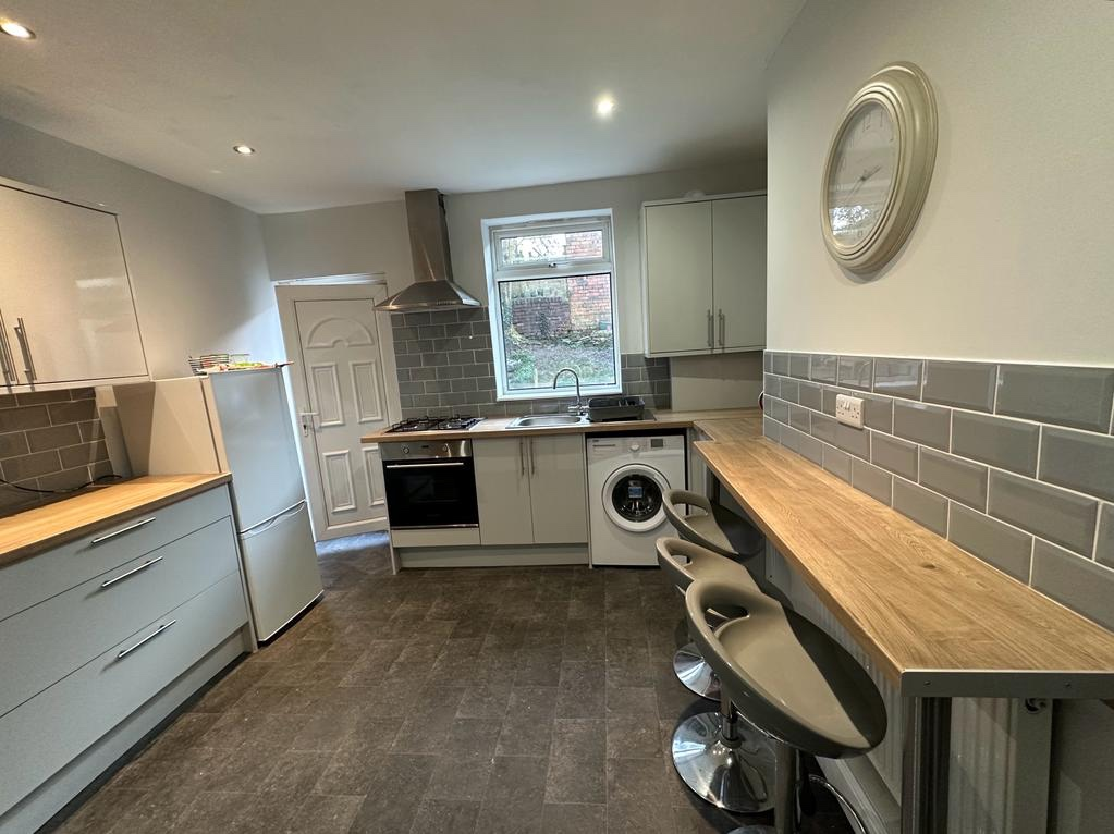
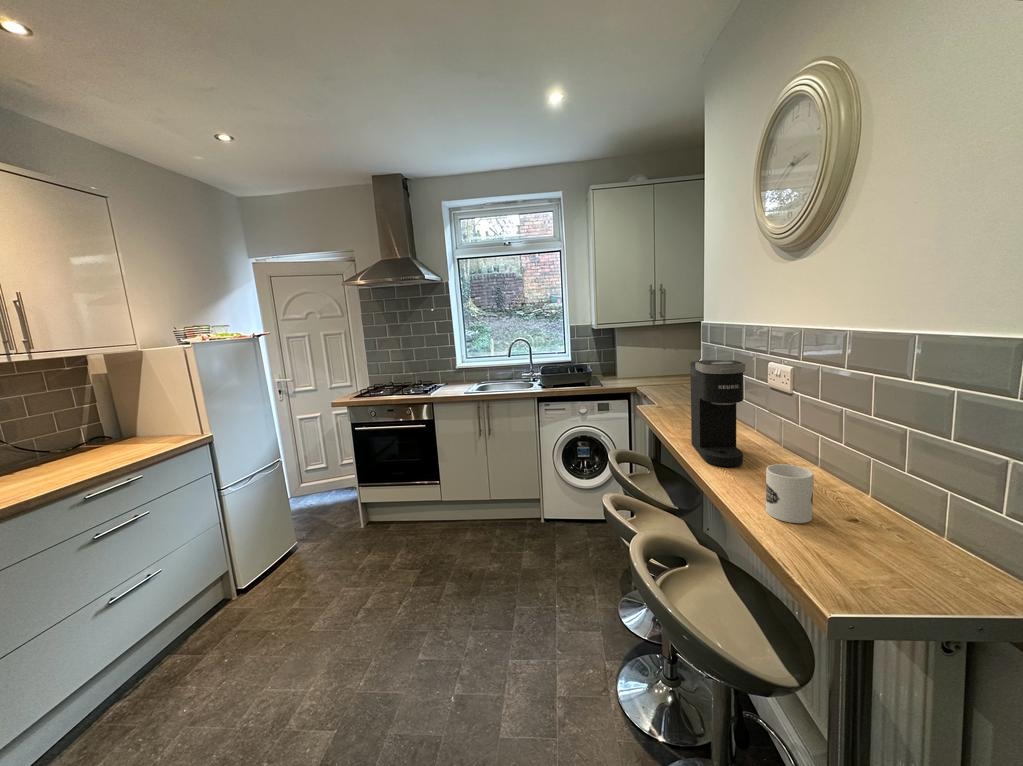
+ mug (785, 489)
+ coffee maker (715, 407)
